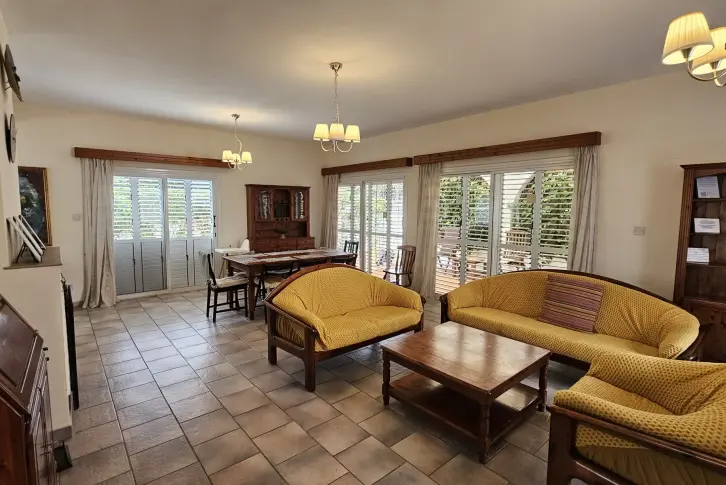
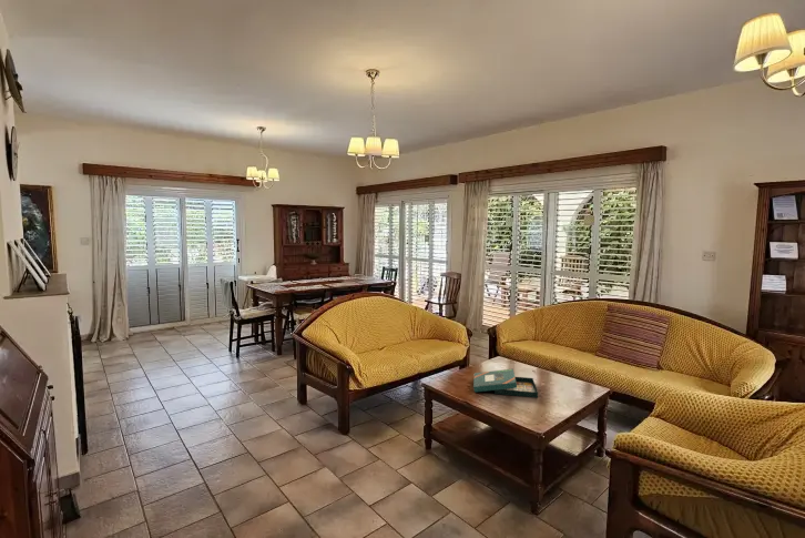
+ board game (503, 380)
